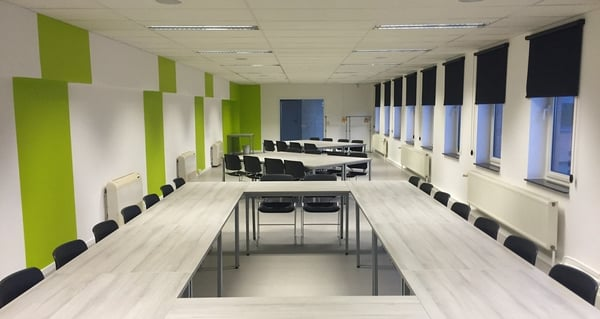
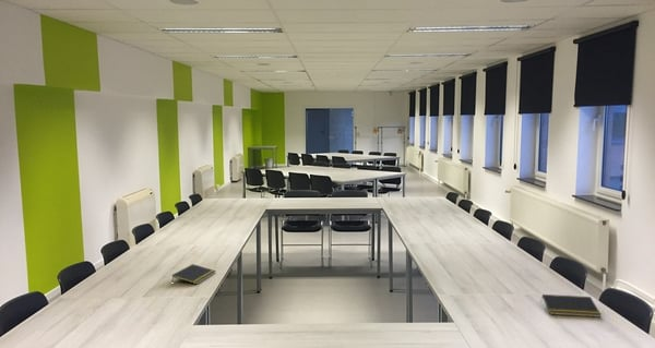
+ notepad (570, 304)
+ notepad (194, 273)
